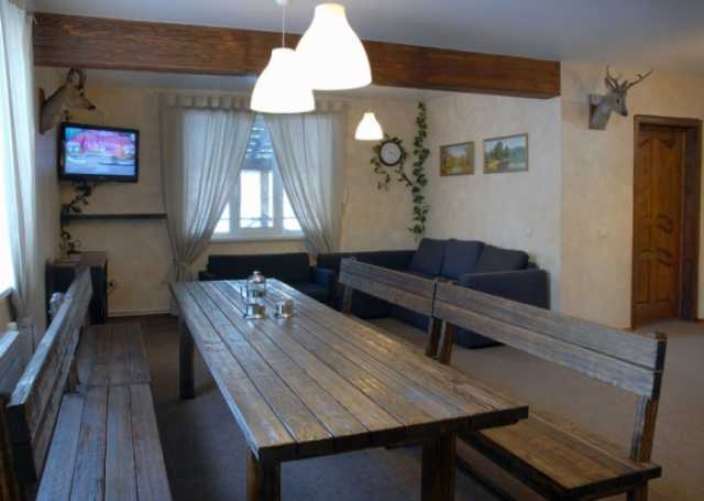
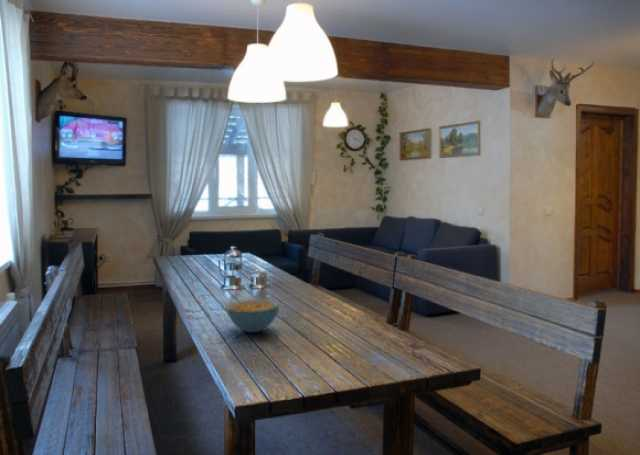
+ cereal bowl (253, 317)
